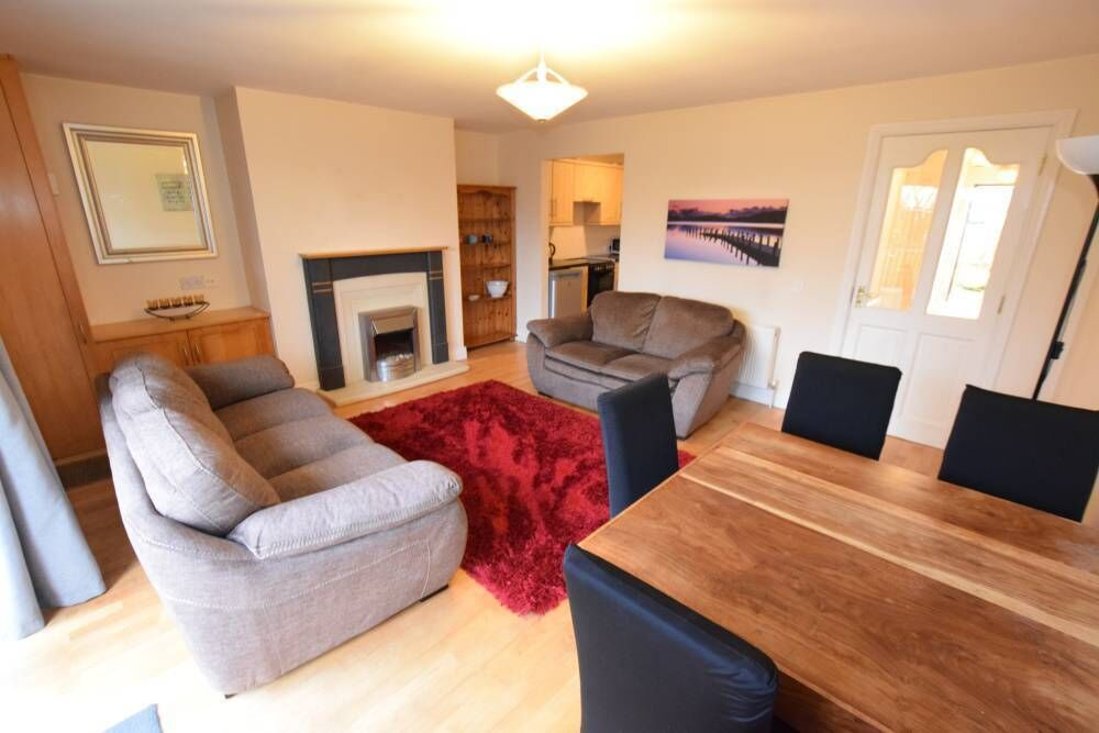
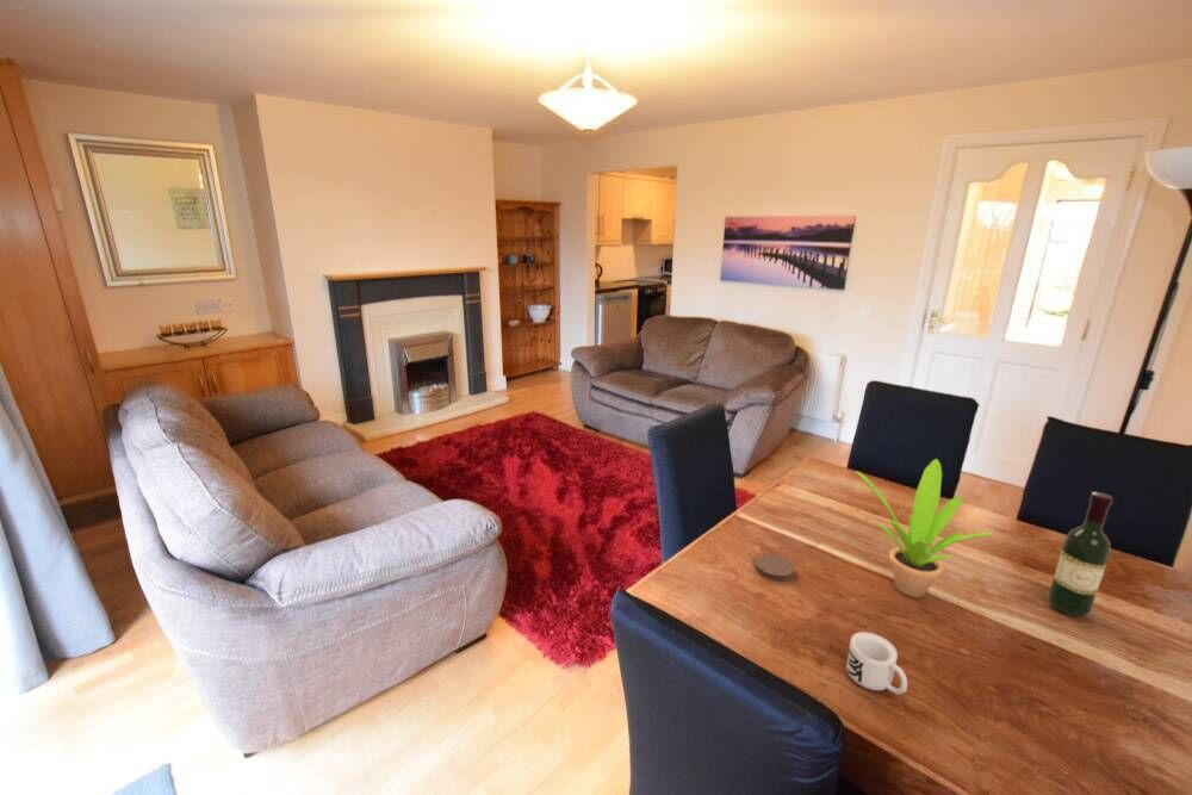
+ wine bottle (1084, 553)
+ coaster (774, 566)
+ potted plant (925, 536)
+ mug (879, 667)
